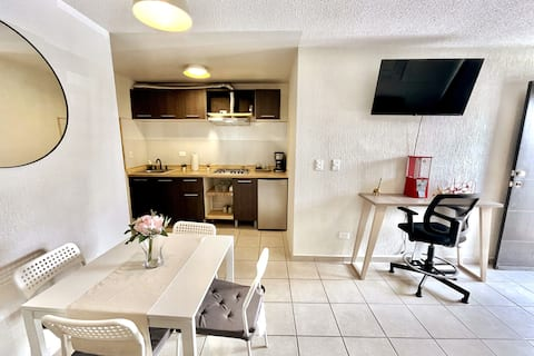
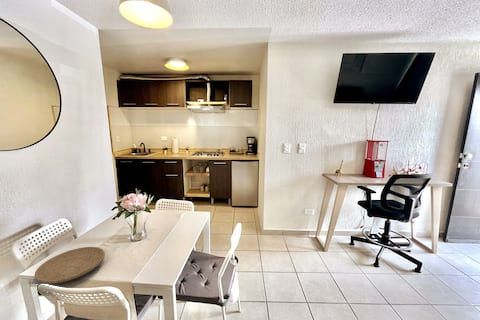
+ plate (73, 265)
